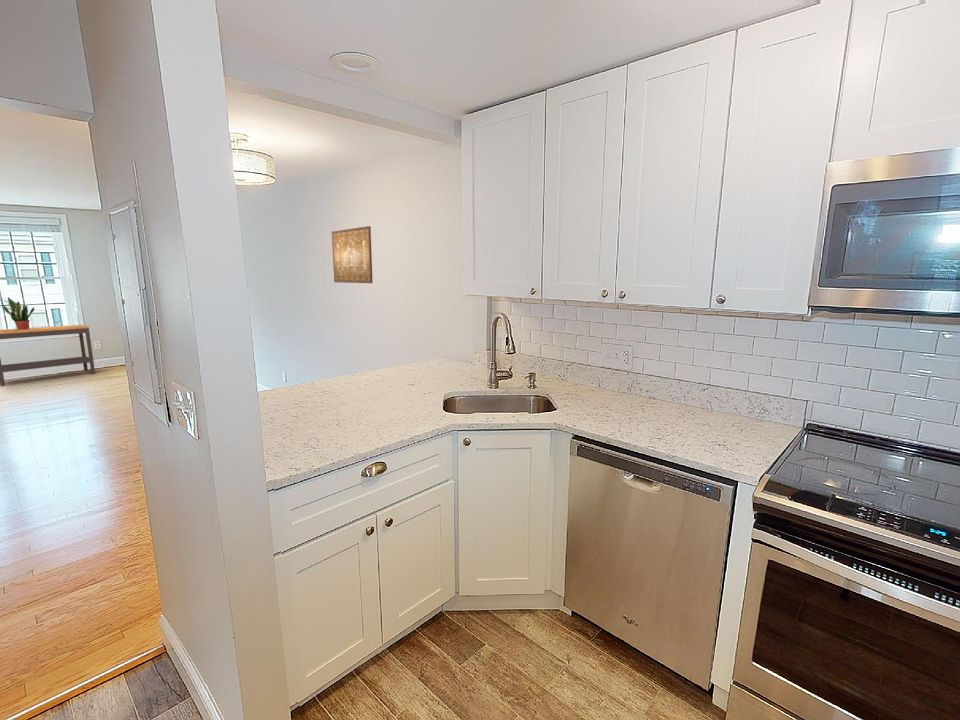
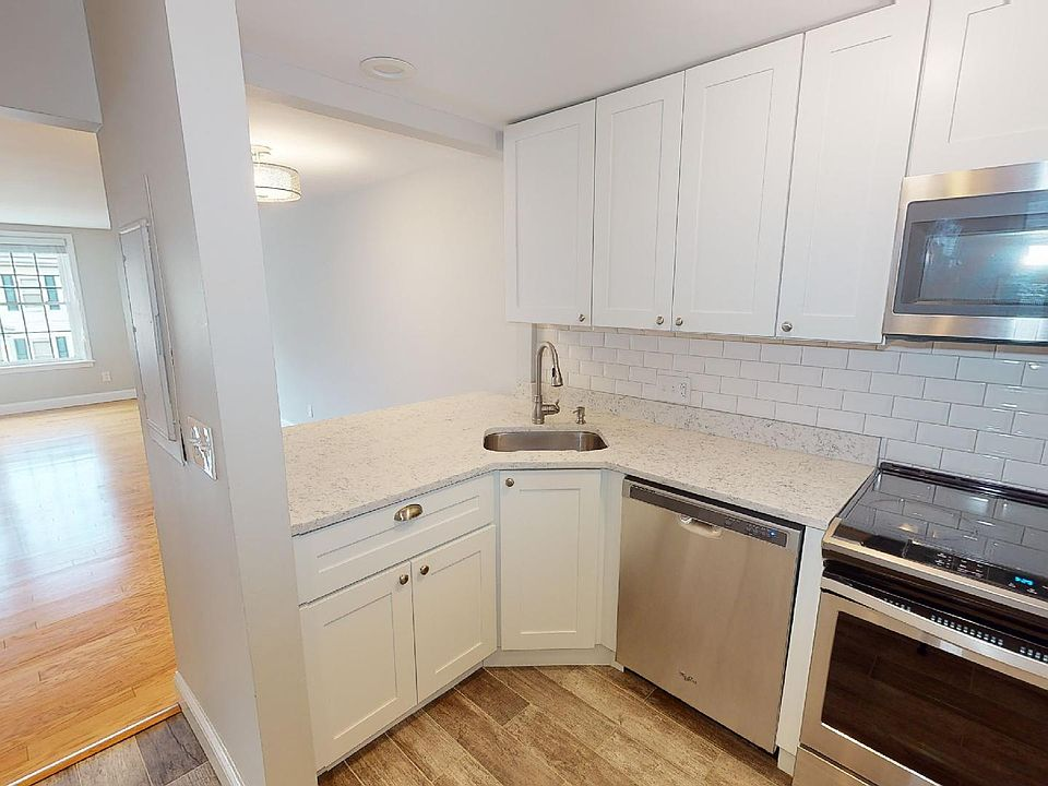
- wall art (351, 256)
- console table (46, 360)
- potted plant (22, 312)
